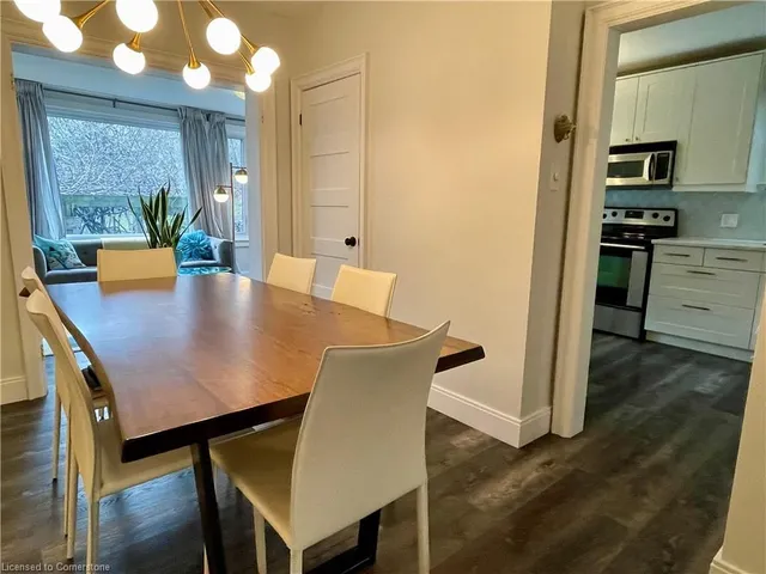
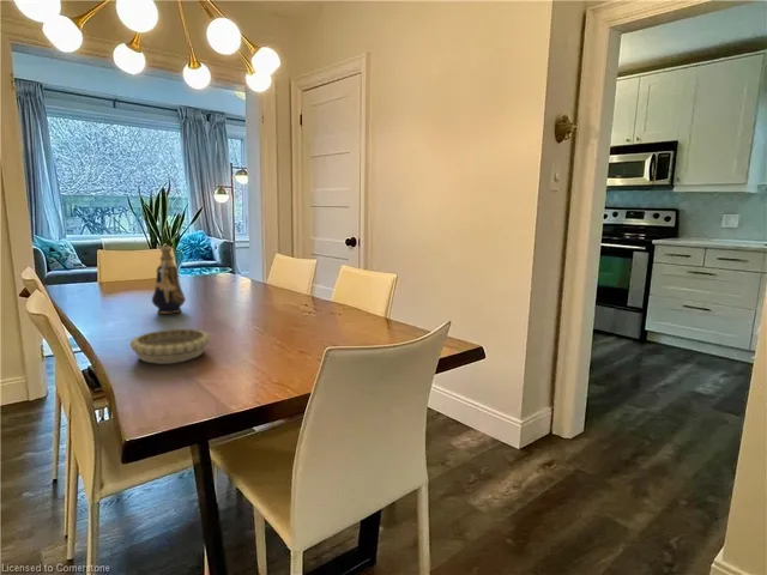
+ decorative bowl (171, 345)
+ decorative vase (168, 279)
